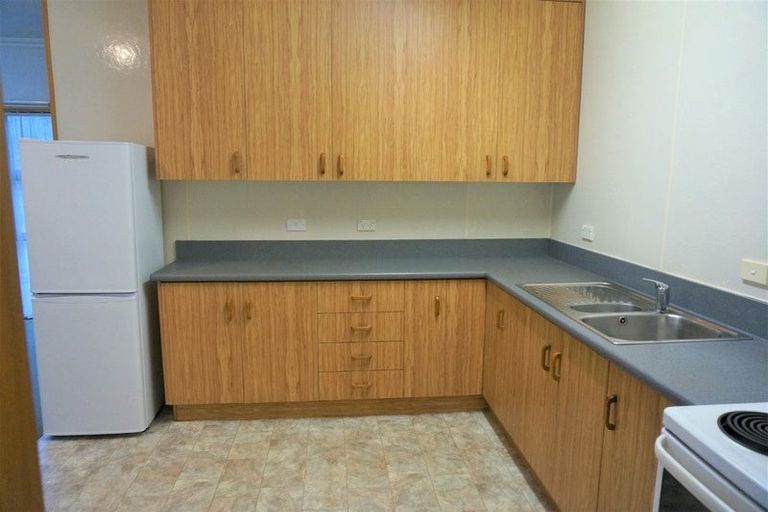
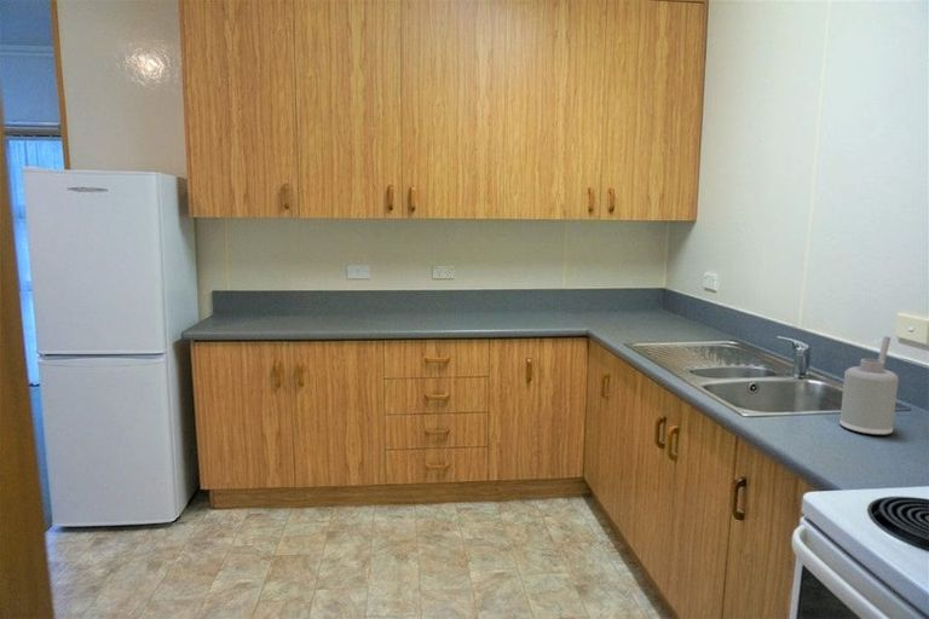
+ soap dispenser (872, 383)
